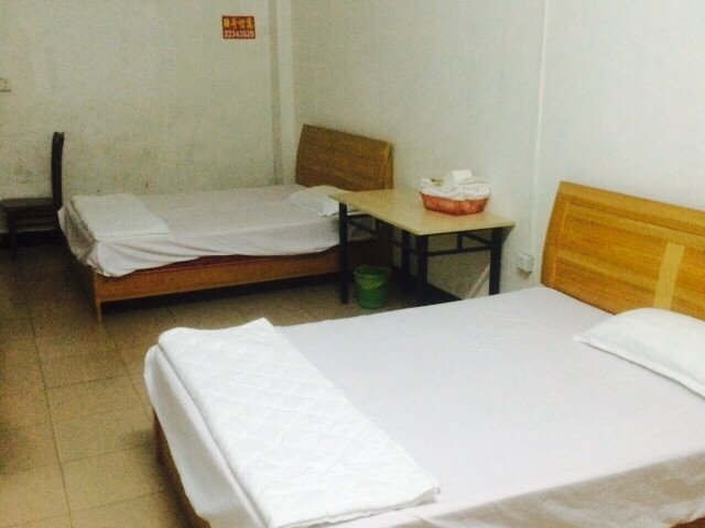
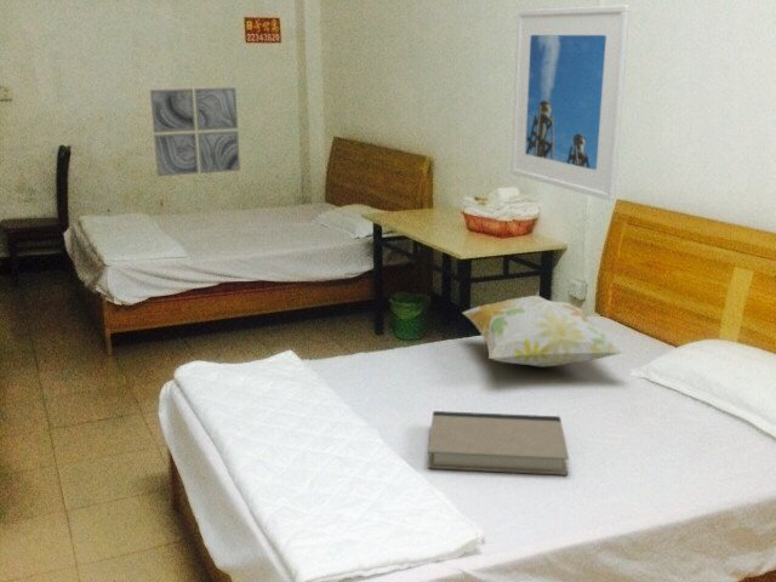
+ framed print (563, 99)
+ book (496, 440)
+ wall art (198, 132)
+ decorative pillow (537, 331)
